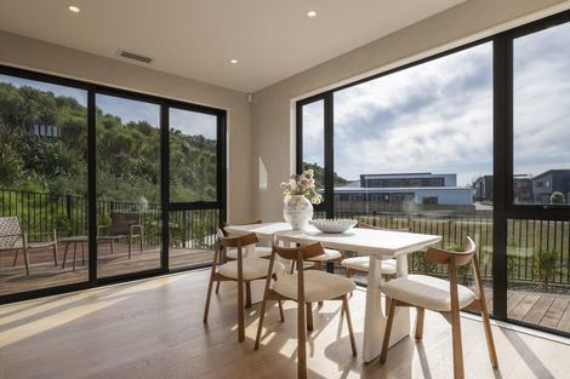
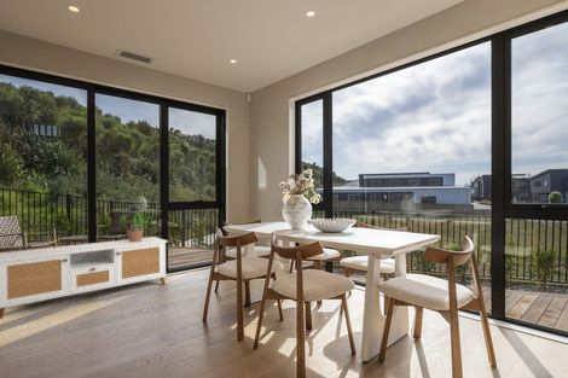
+ potted plant (134, 227)
+ storage bench (89, 271)
